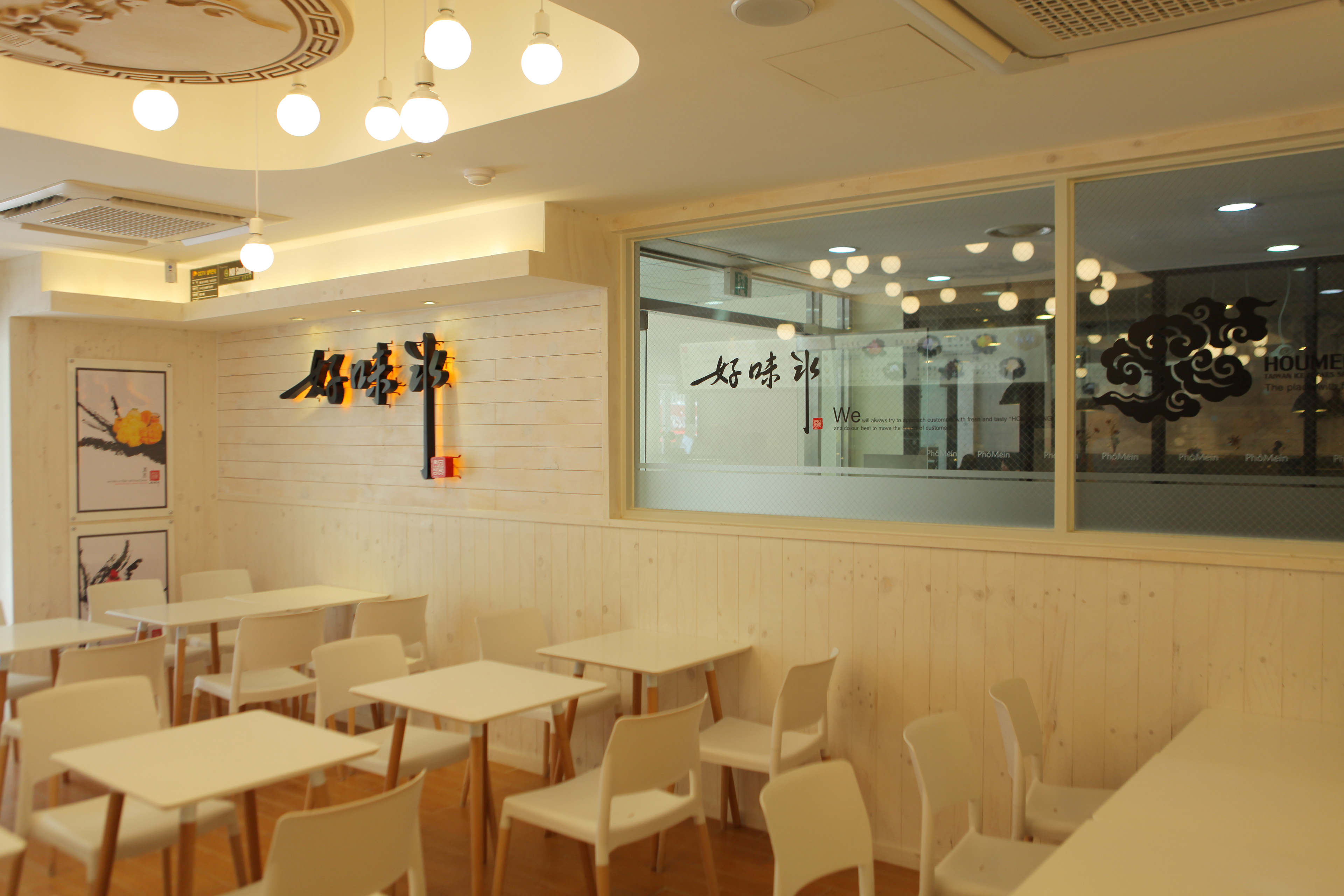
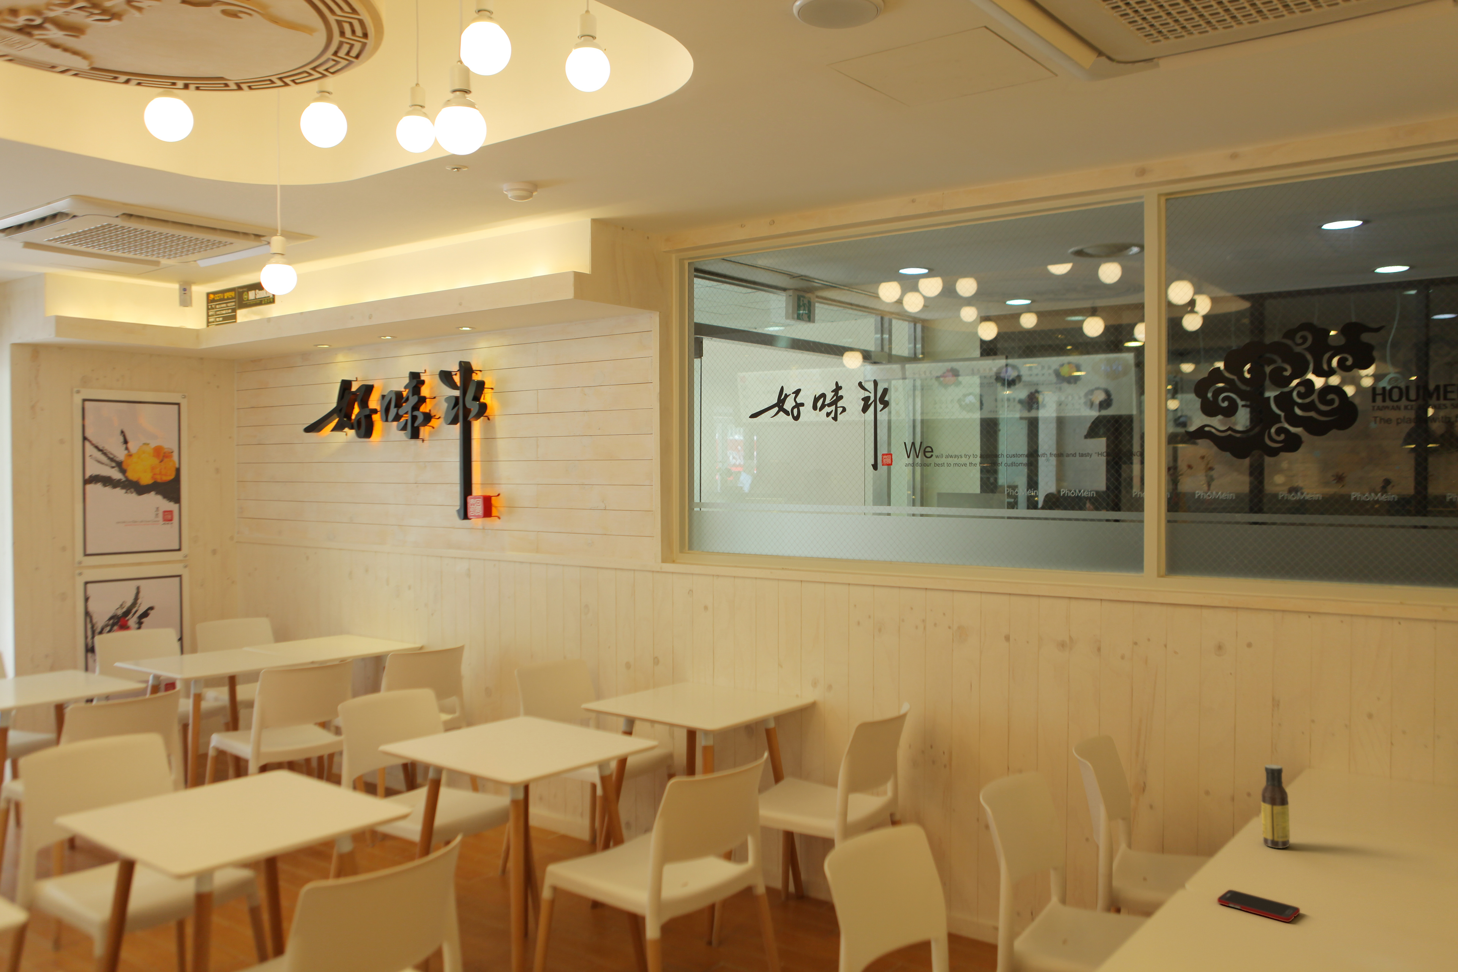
+ sauce bottle (1276, 805)
+ cell phone (1258, 906)
